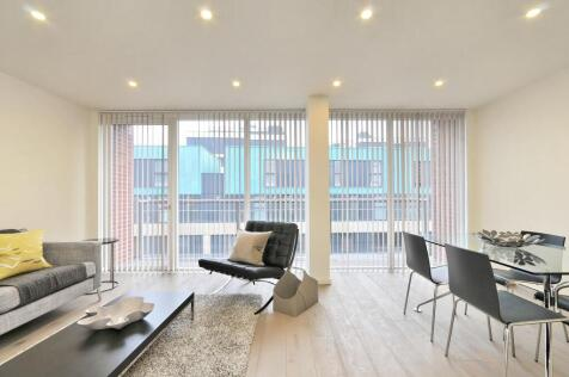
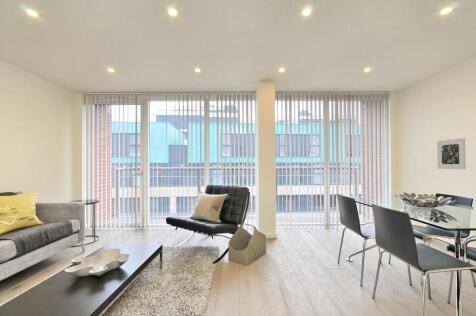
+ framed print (450, 154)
